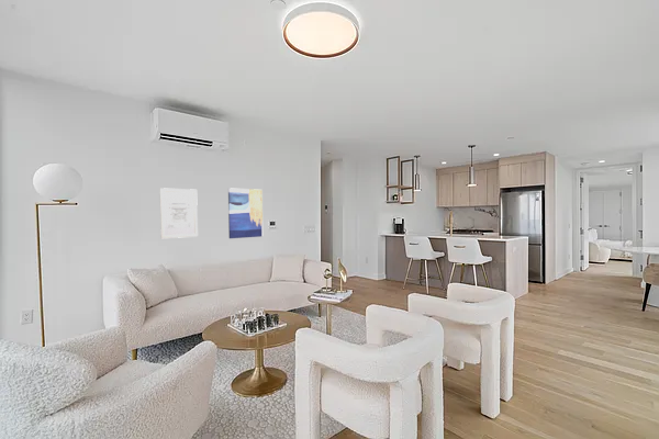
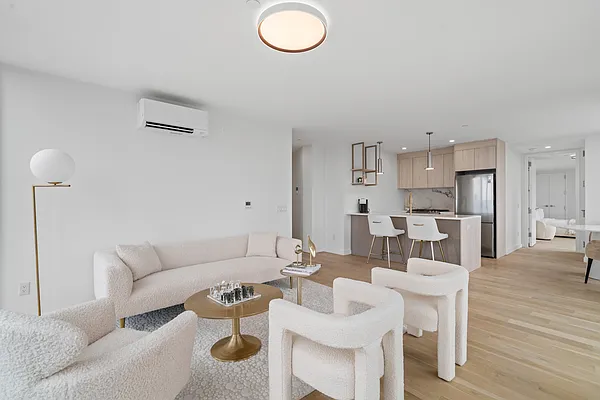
- wall art (246, 213)
- wall art (179, 213)
